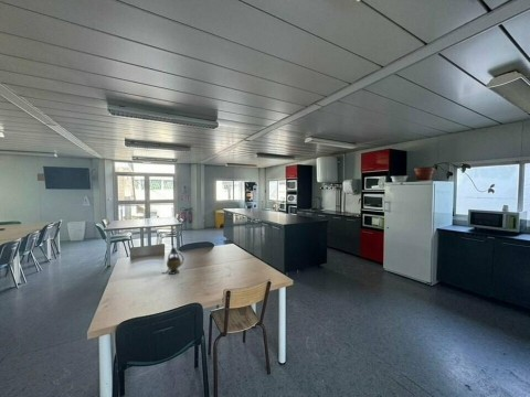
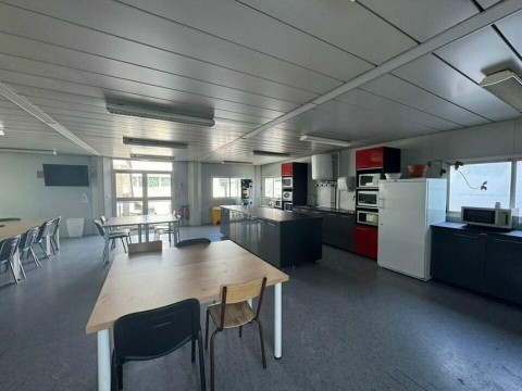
- teapot (171, 260)
